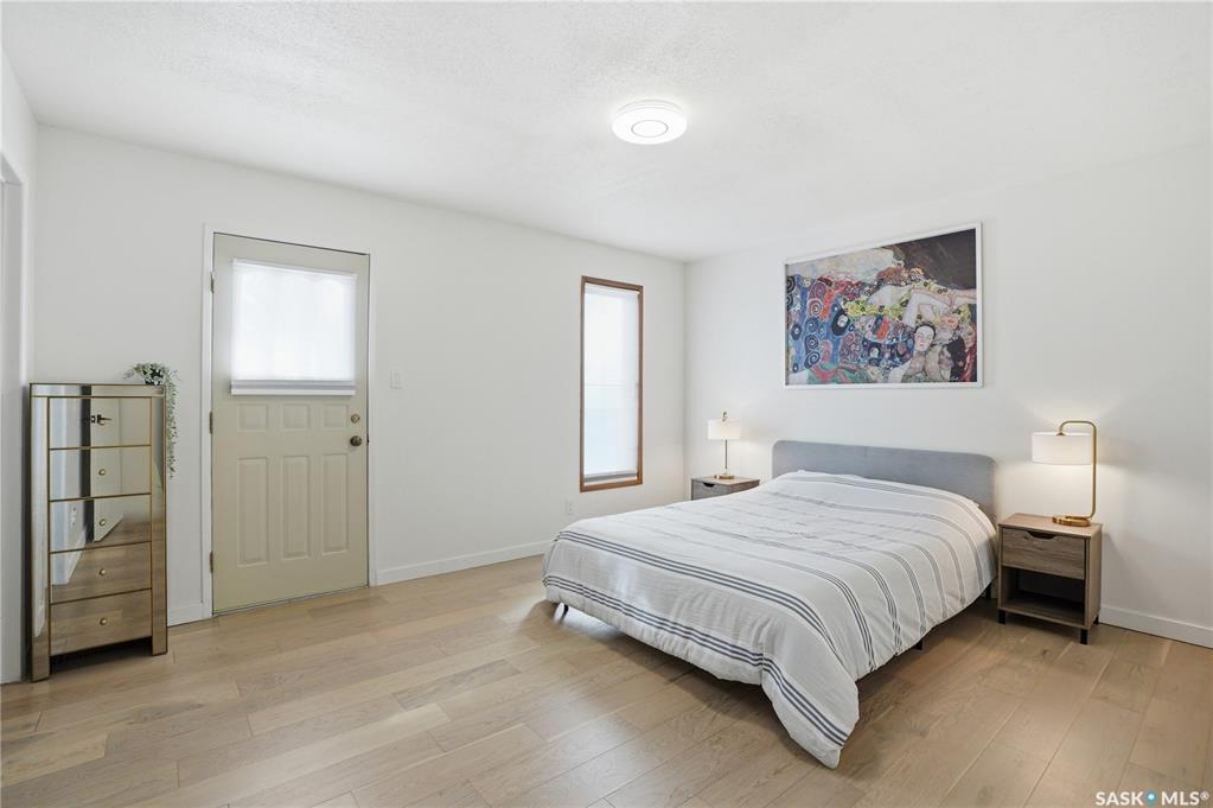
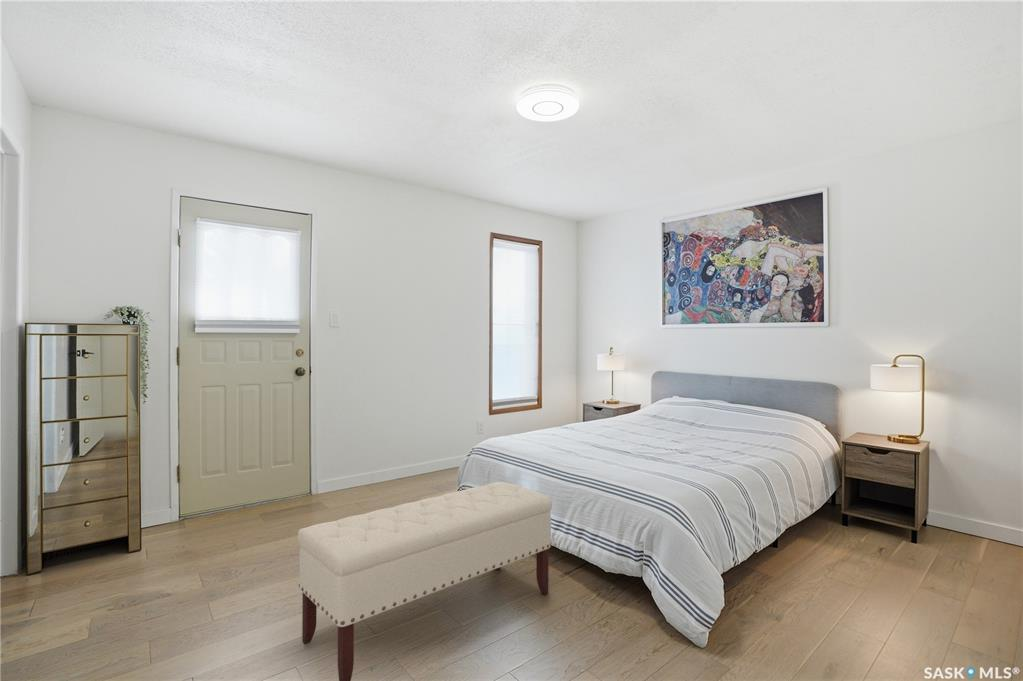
+ bench (436, 562)
